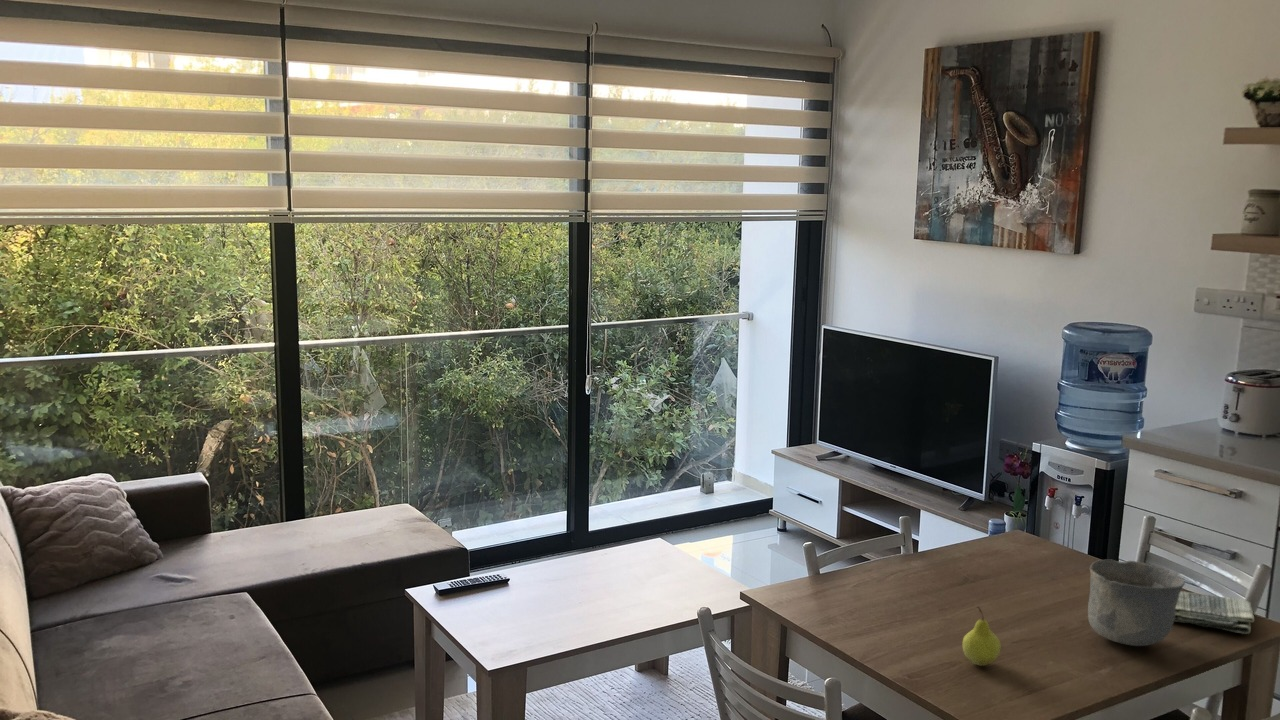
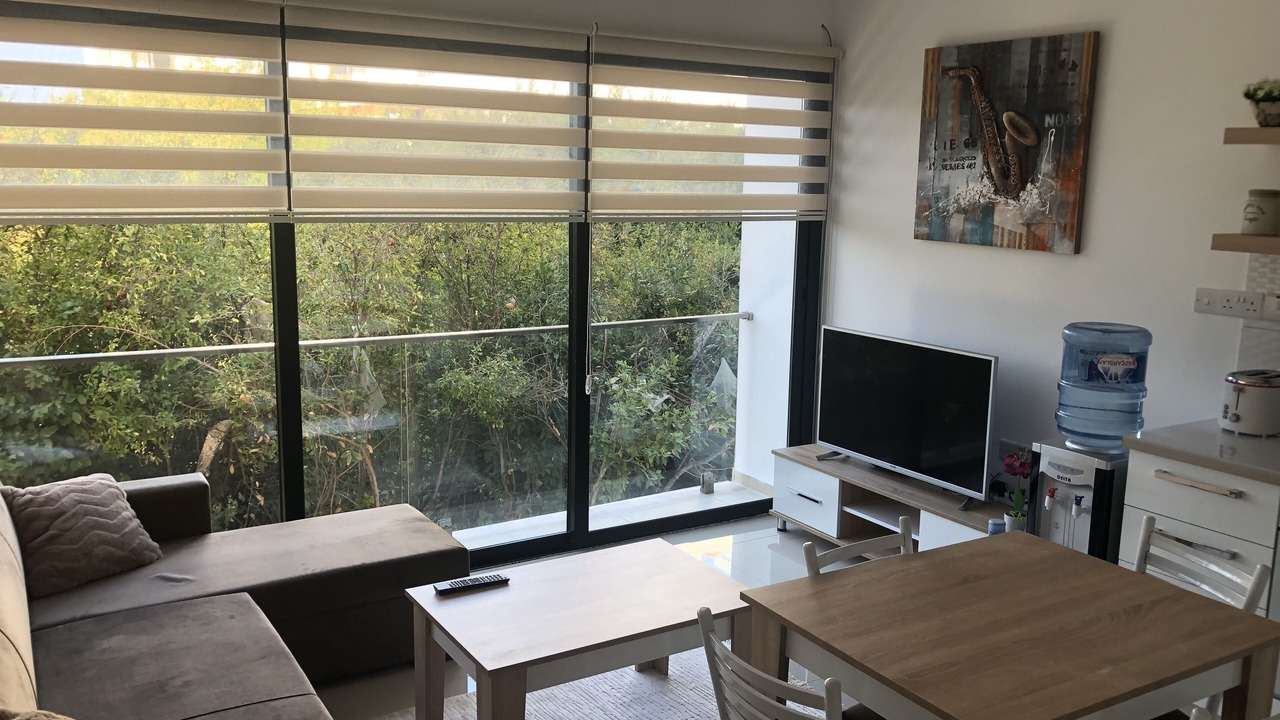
- cup (1133, 608)
- dish towel (1206, 608)
- fruit (982, 634)
